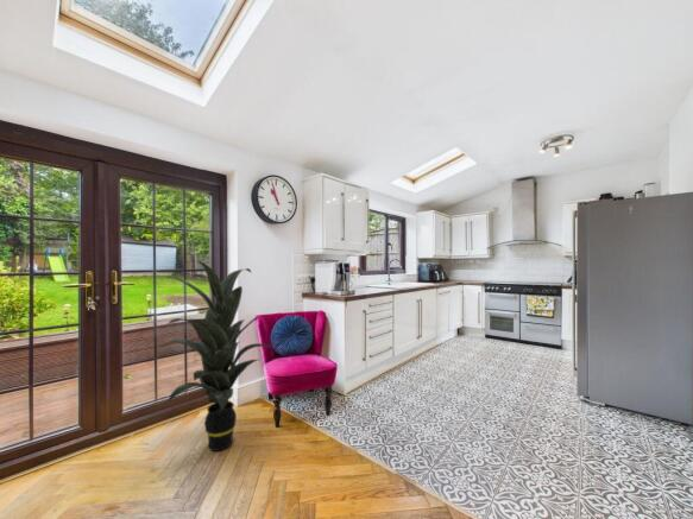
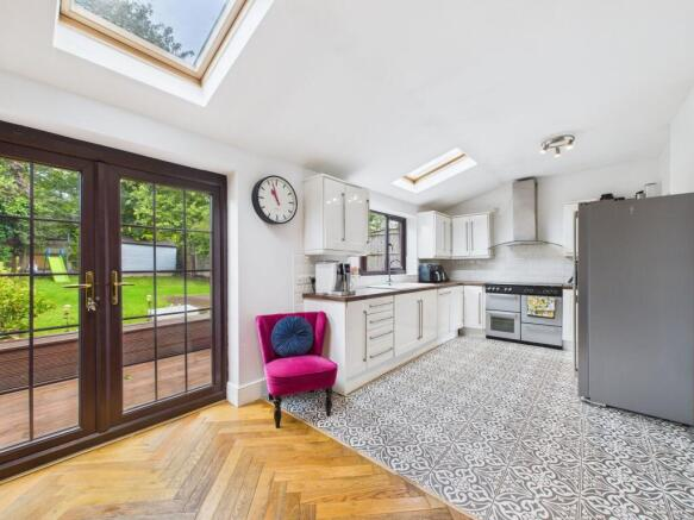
- indoor plant (212, 352)
